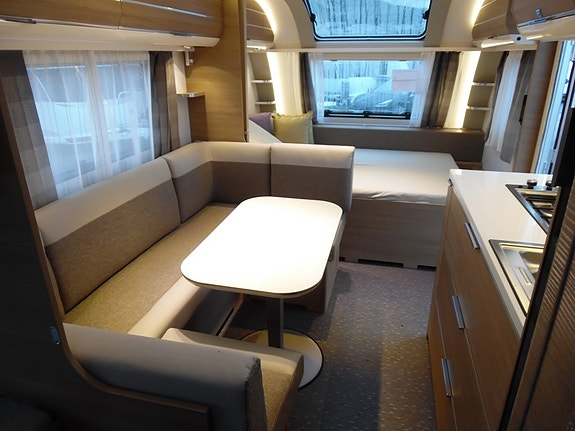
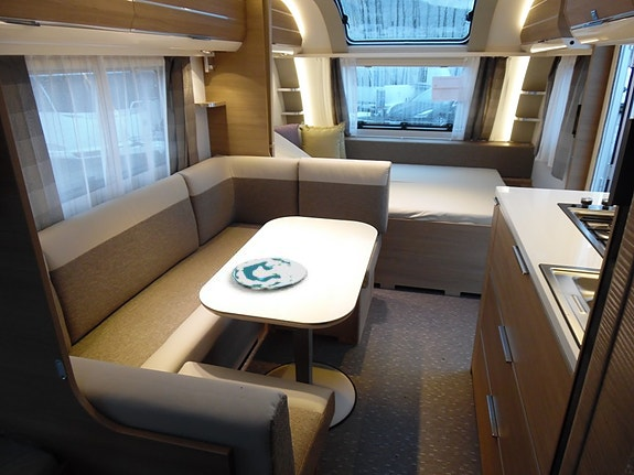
+ plate (269, 268)
